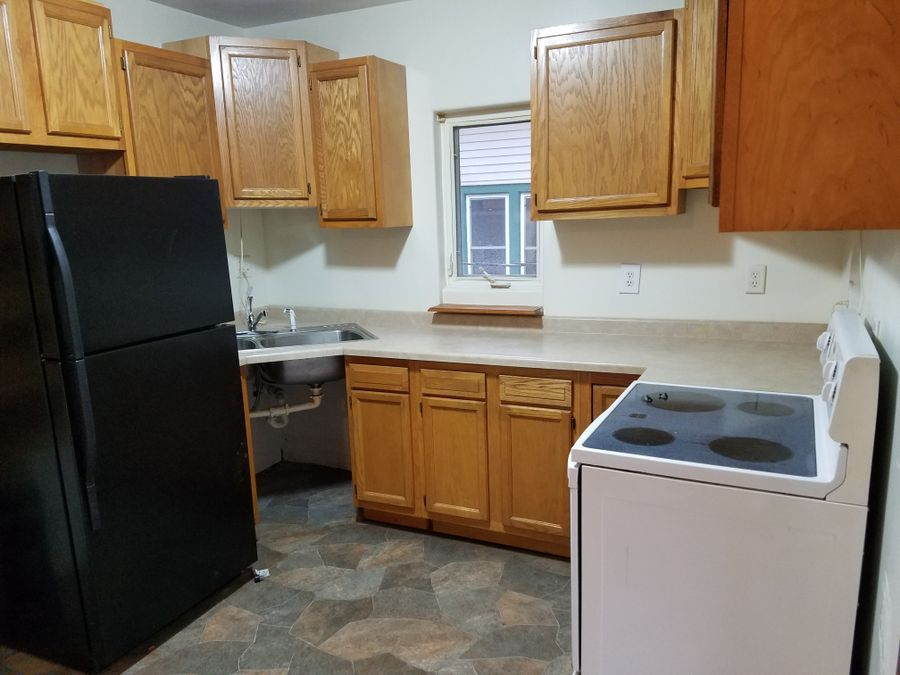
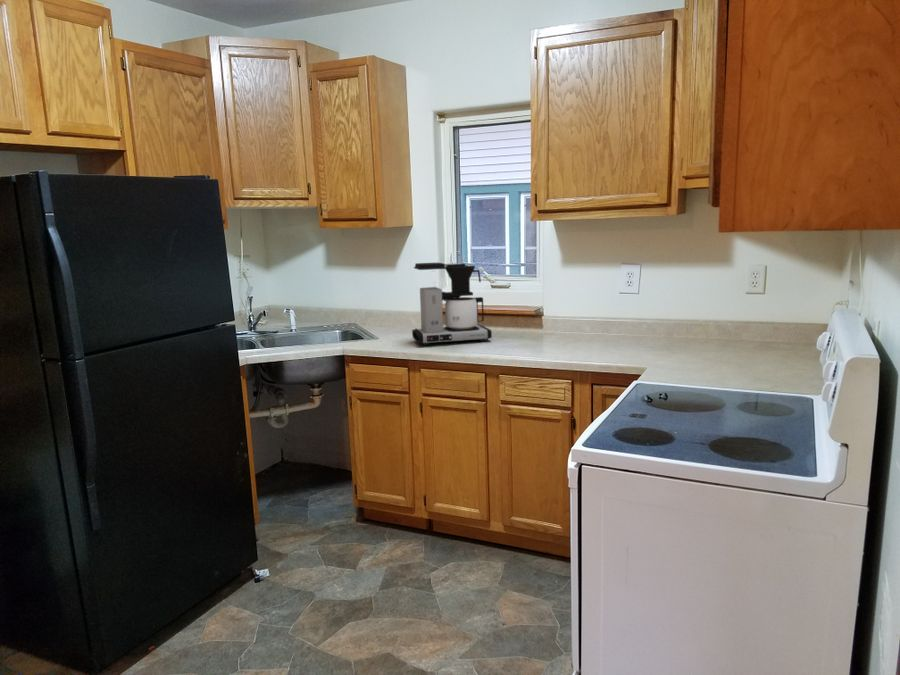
+ coffee maker (450, 302)
